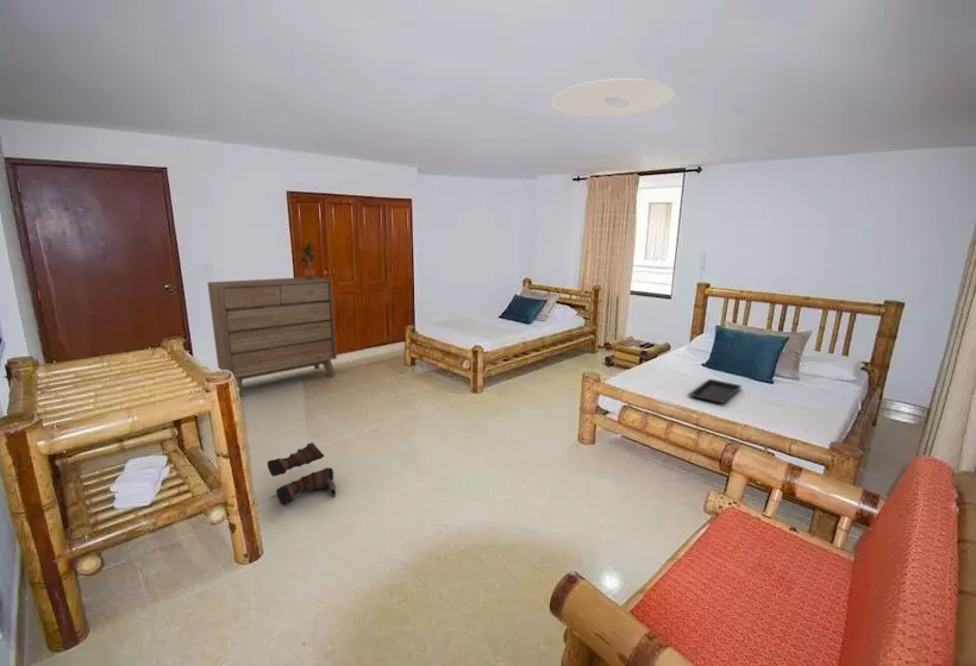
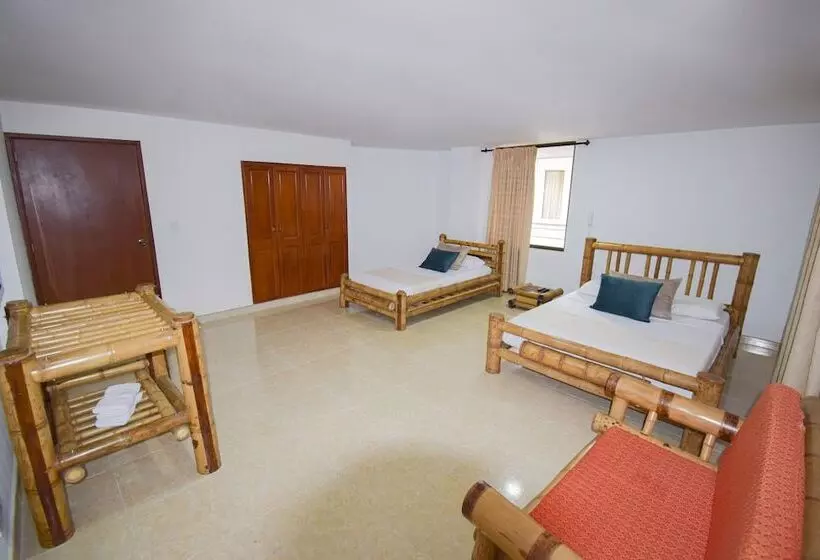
- potted plant (307, 259)
- serving tray (715, 391)
- dresser (276, 332)
- ceiling light (611, 94)
- boots (308, 475)
